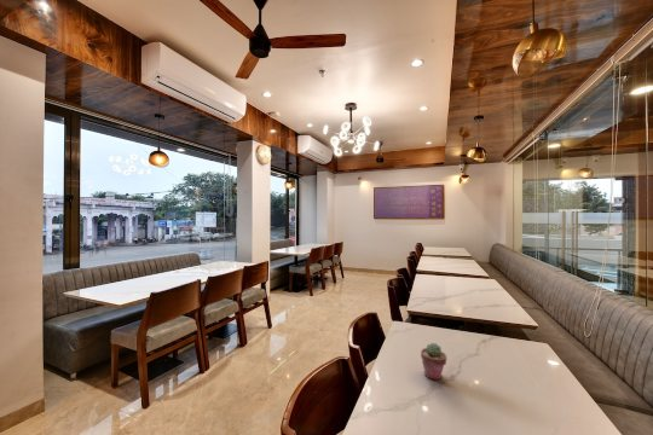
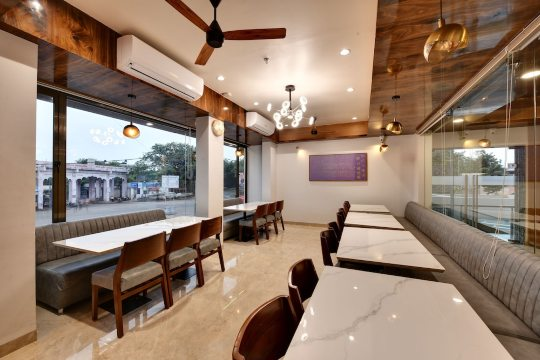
- potted succulent (433, 359)
